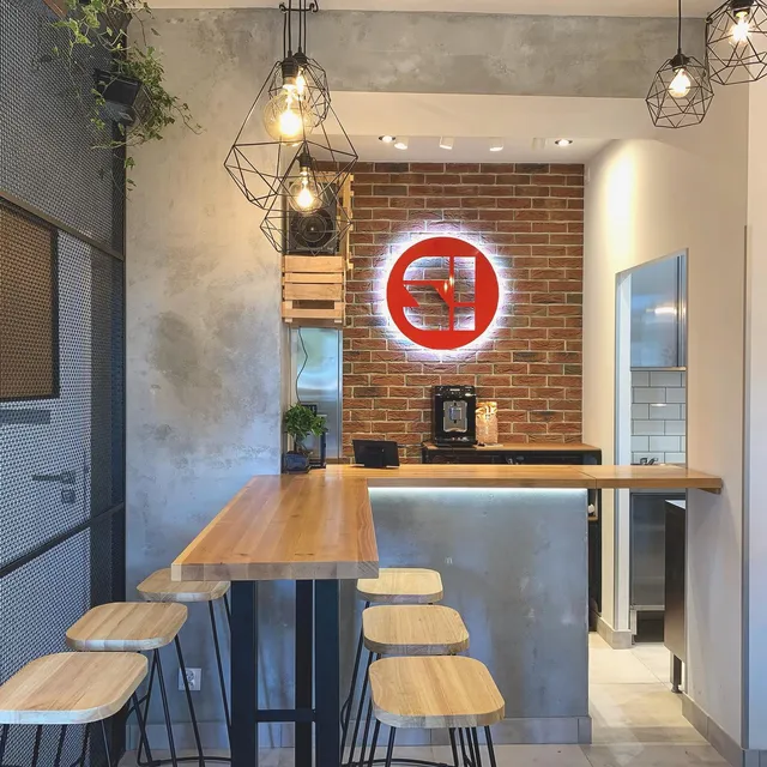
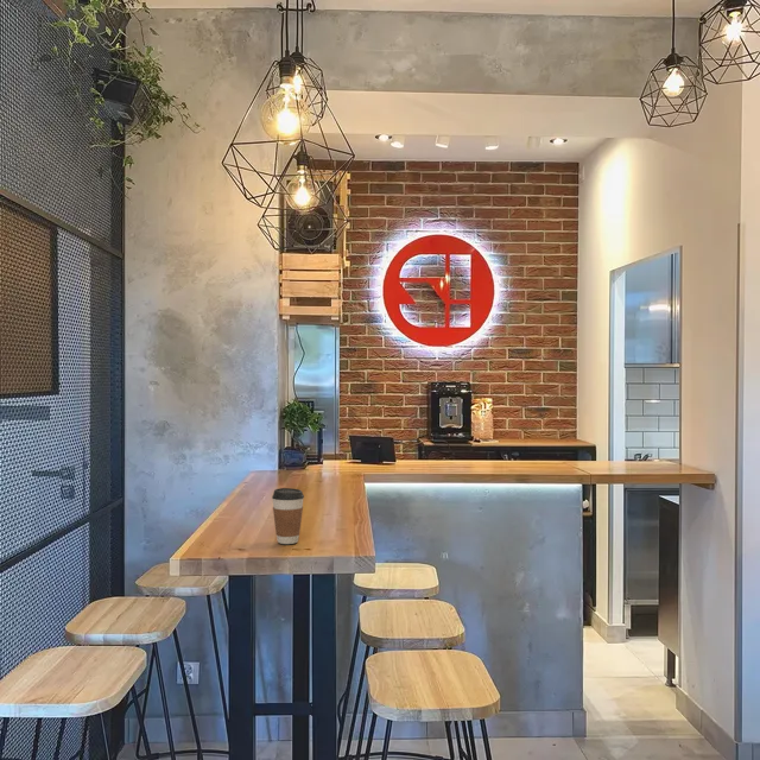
+ coffee cup (287, 515)
